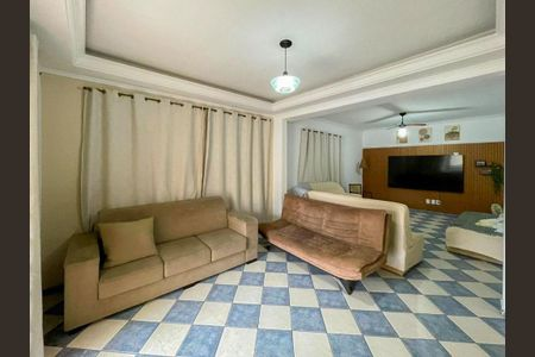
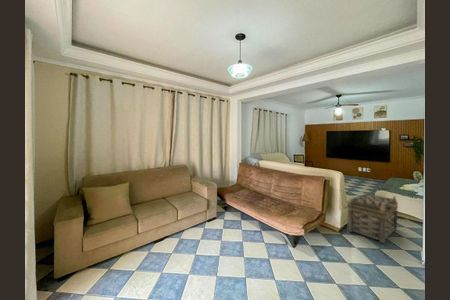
+ basket (374, 213)
